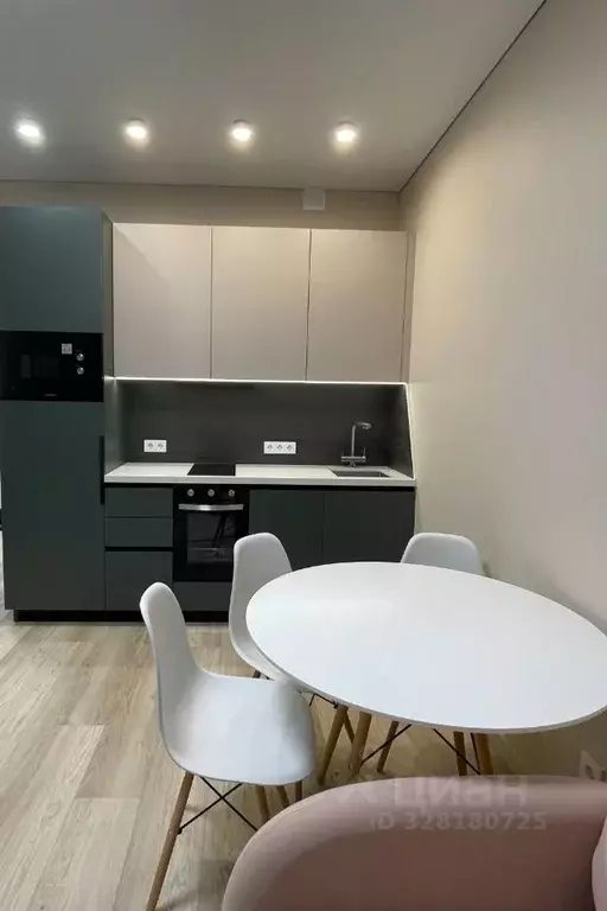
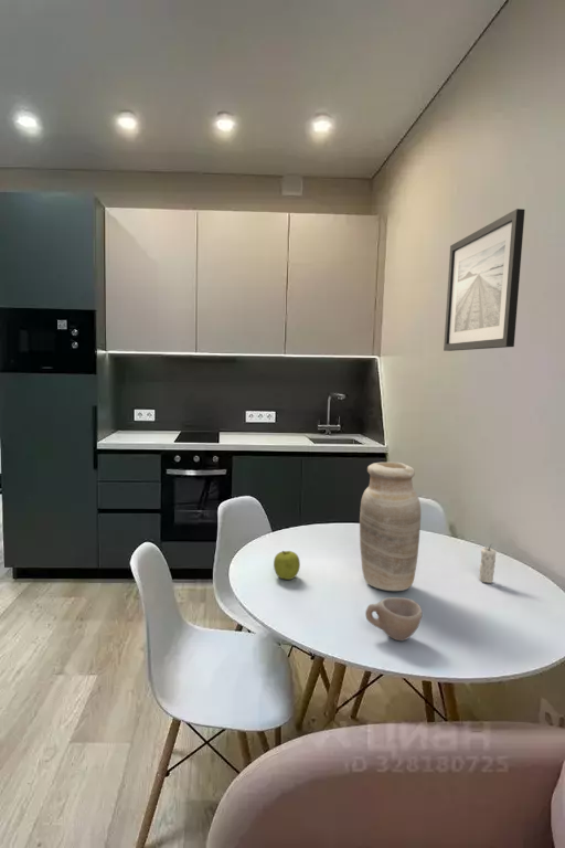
+ candle (487, 561)
+ vase (388, 524)
+ fruit (286, 563)
+ wall art (478, 289)
+ cup (393, 621)
